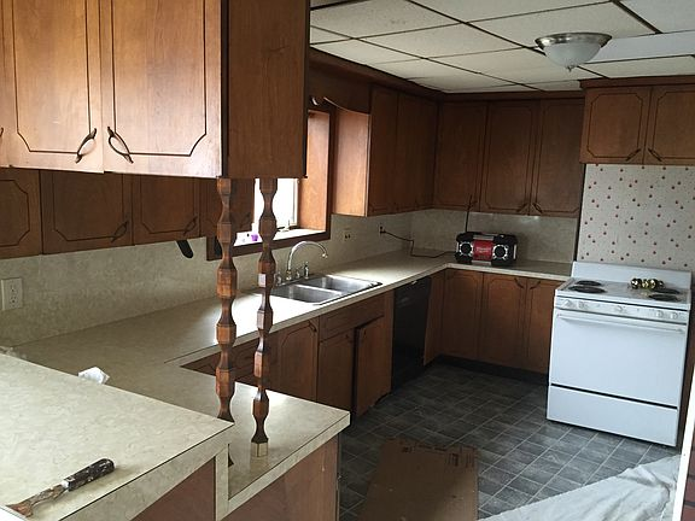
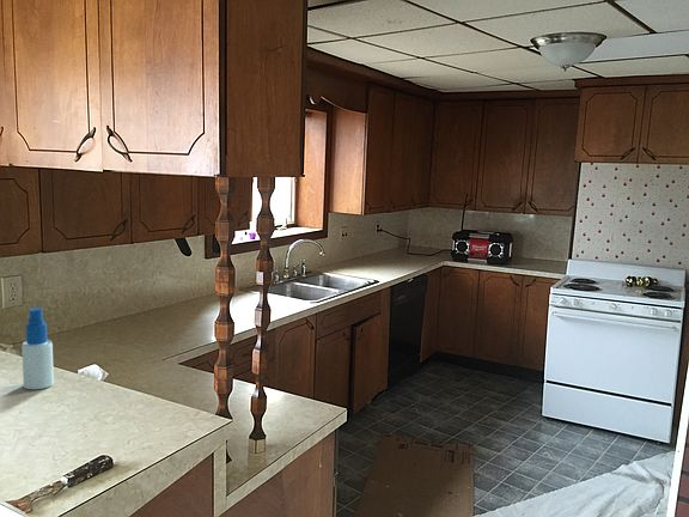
+ spray bottle (37, 346)
